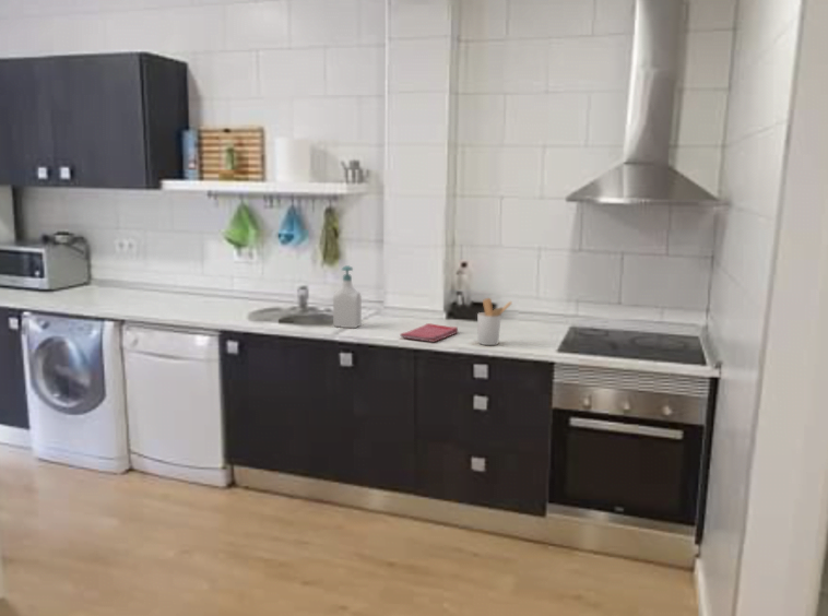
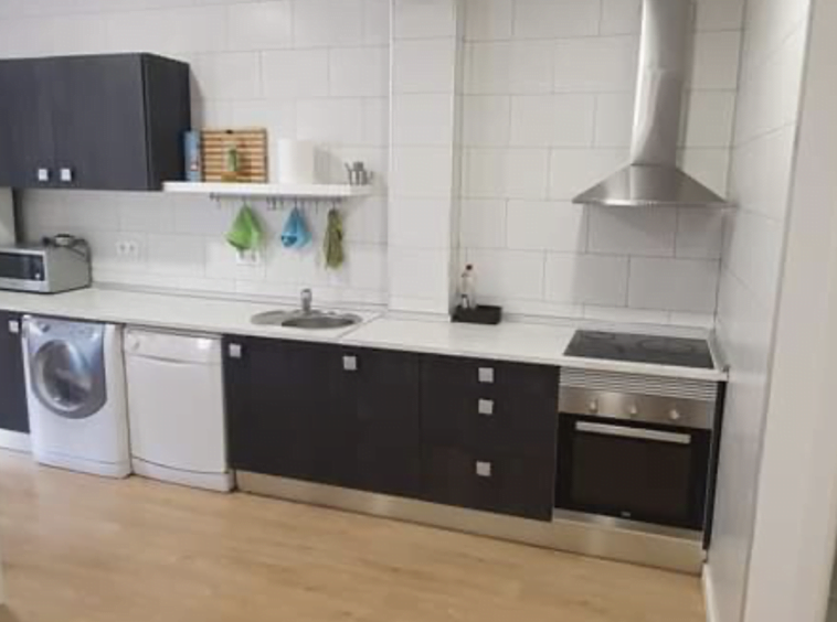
- utensil holder (495, 321)
- soap bottle (347, 295)
- dish towel (429, 332)
